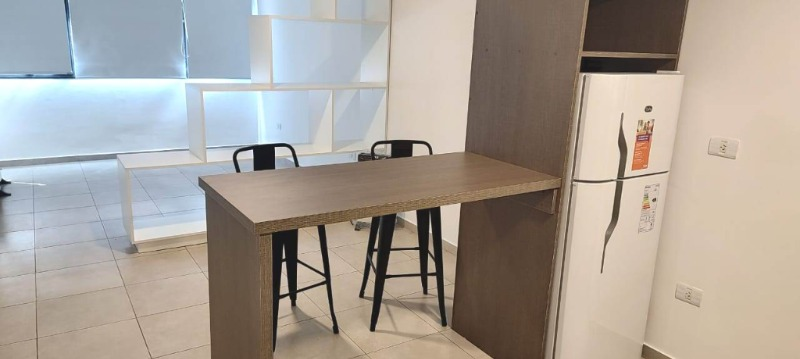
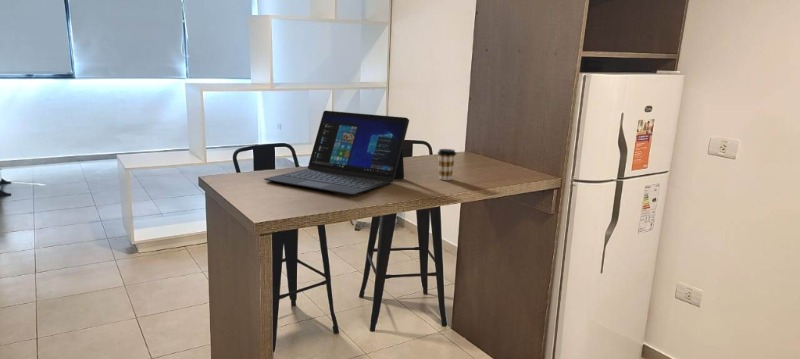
+ coffee cup (446, 164)
+ laptop (337, 148)
